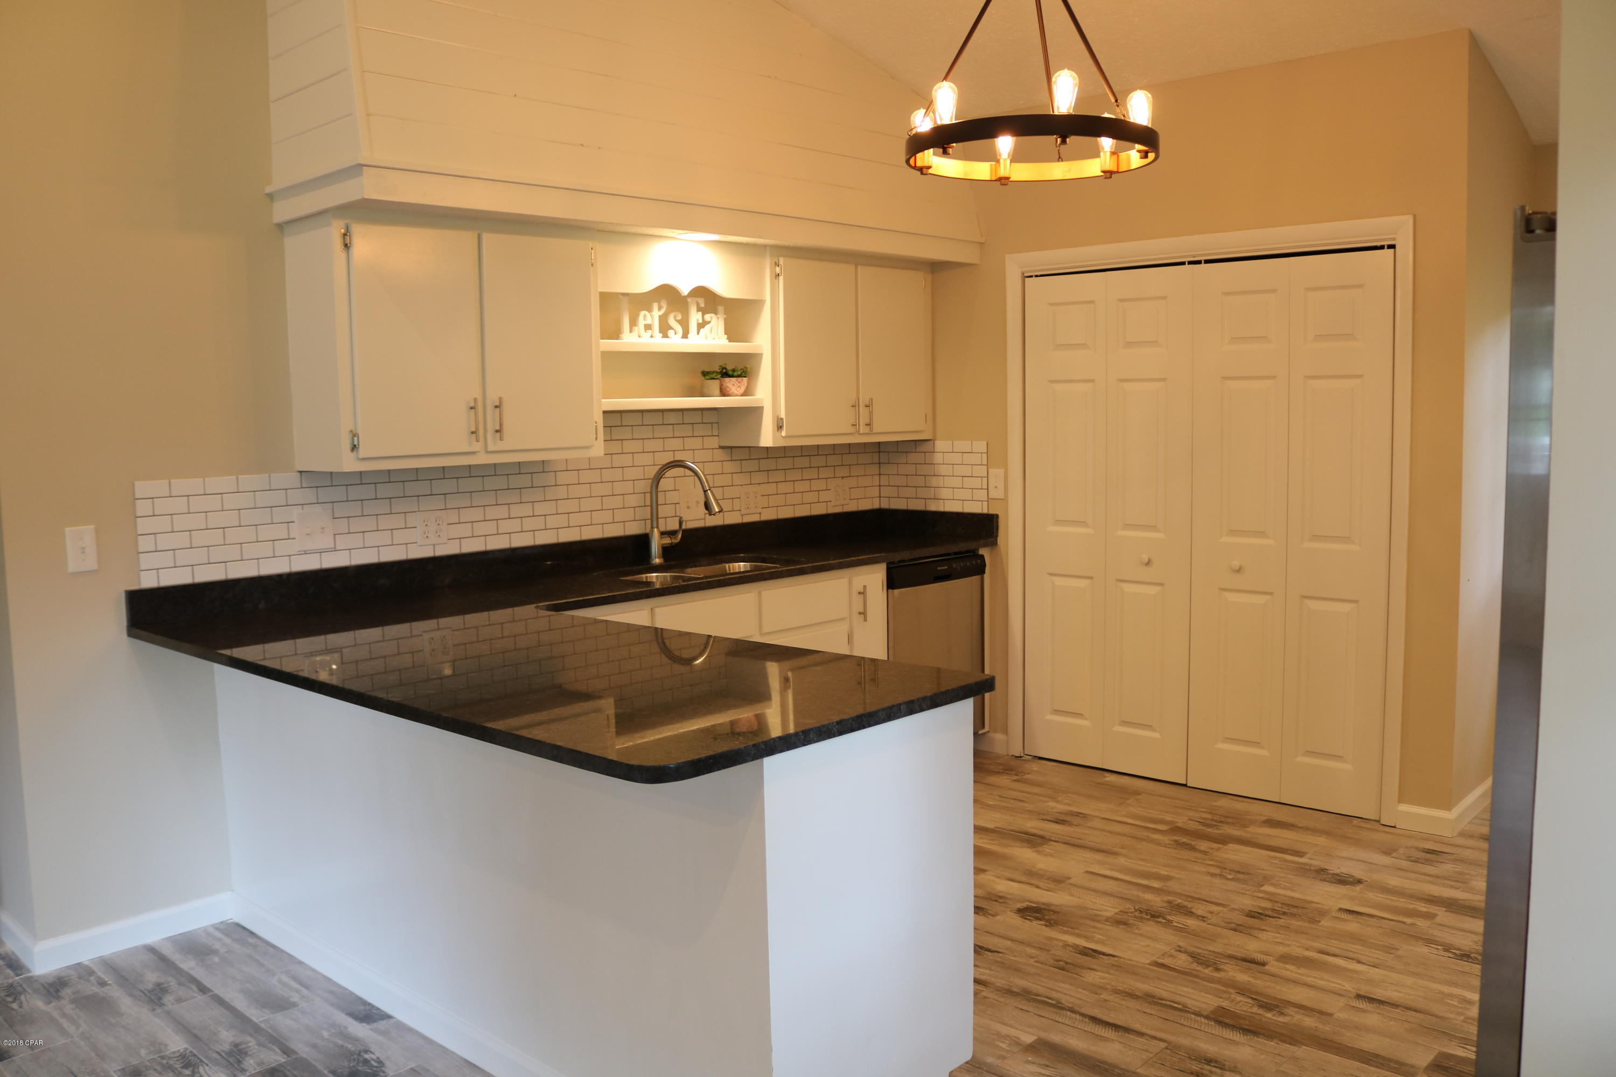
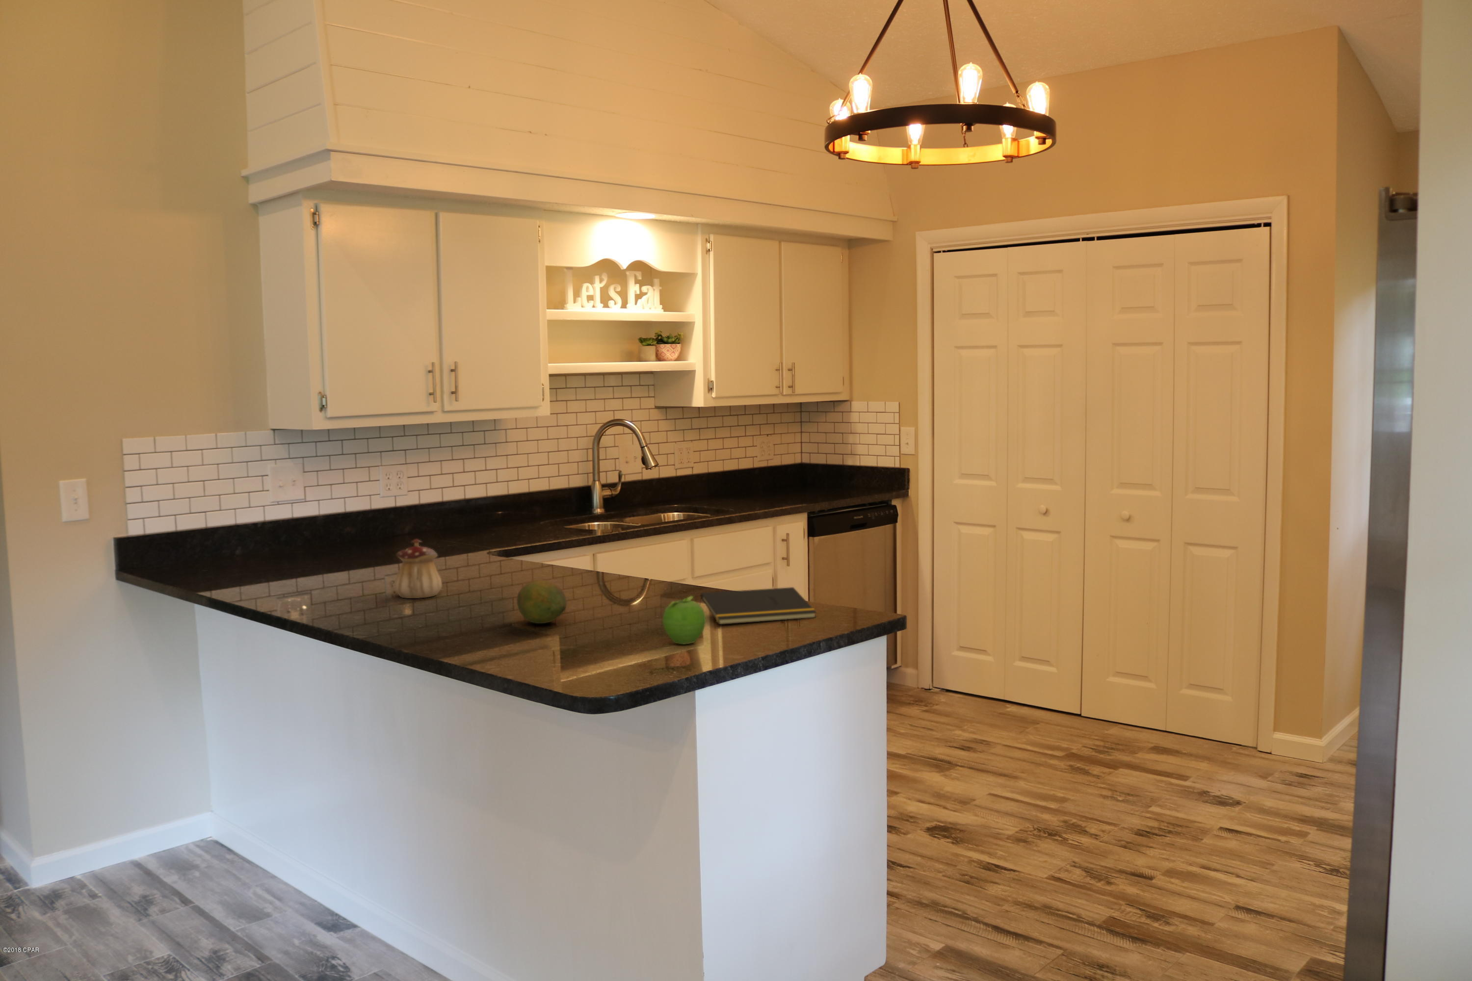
+ fruit (685, 619)
+ notepad (758, 604)
+ fruit (542, 602)
+ teapot (417, 567)
